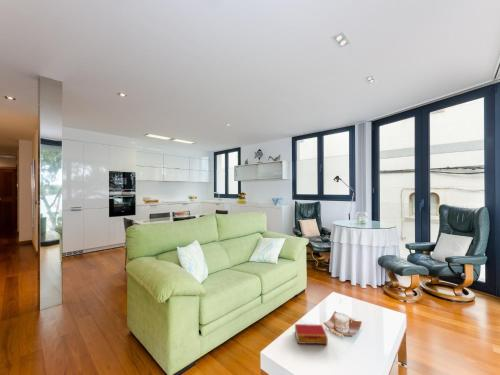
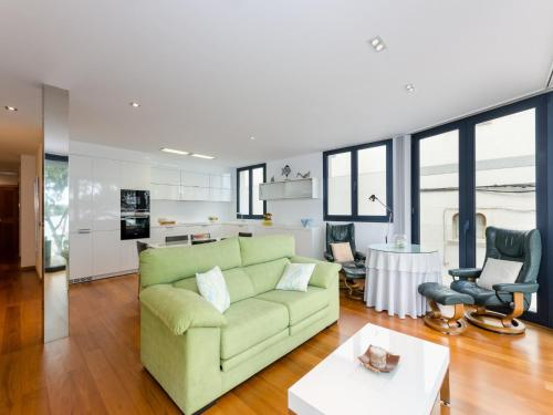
- book (310, 334)
